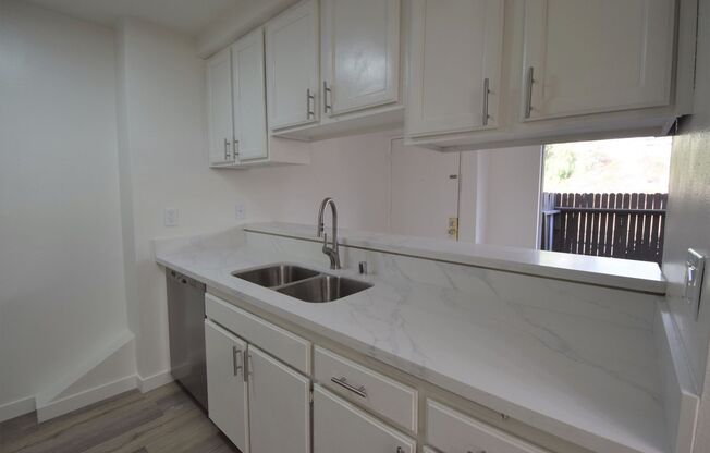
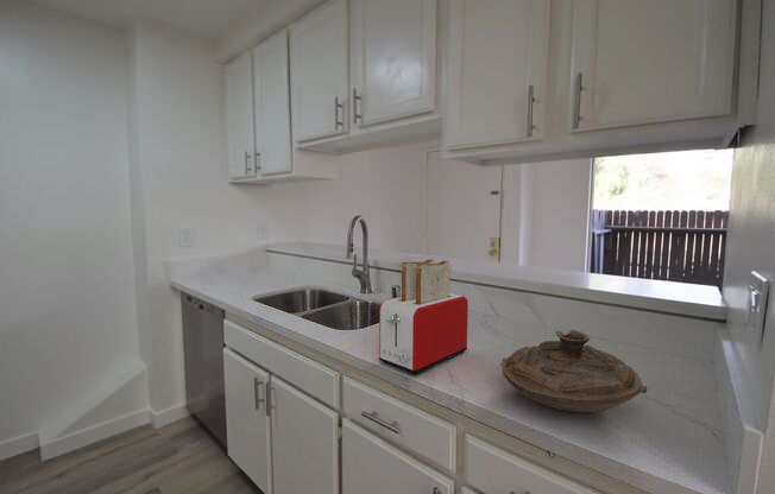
+ decorative bowl (566, 366)
+ toaster (423, 310)
